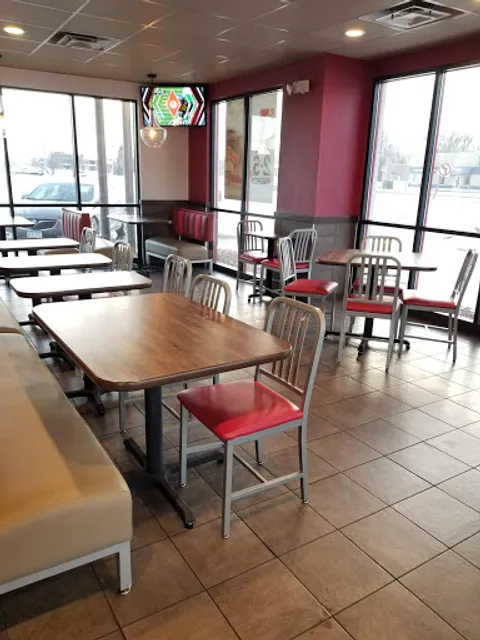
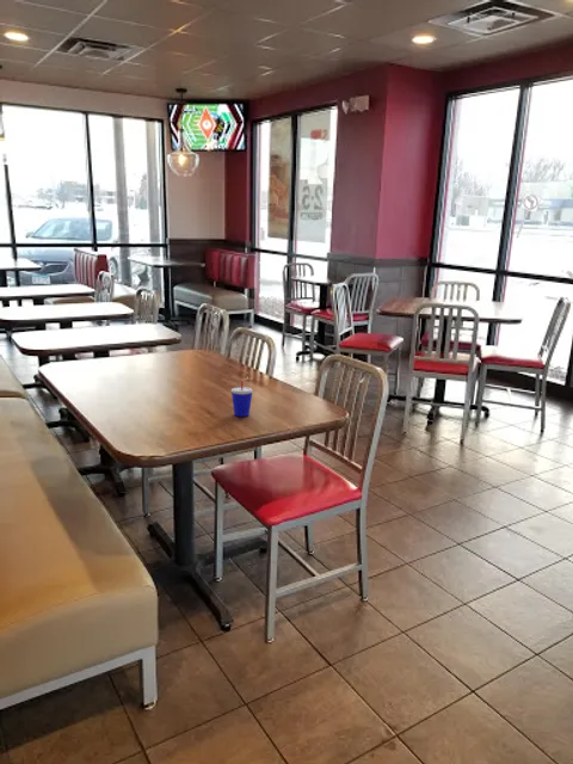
+ beverage cup (241, 398)
